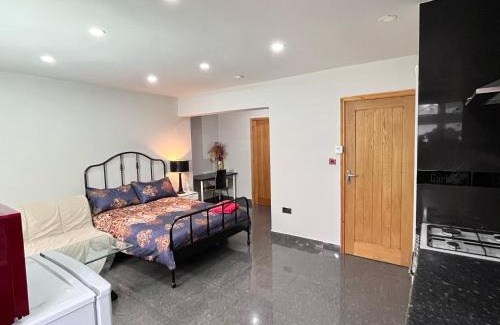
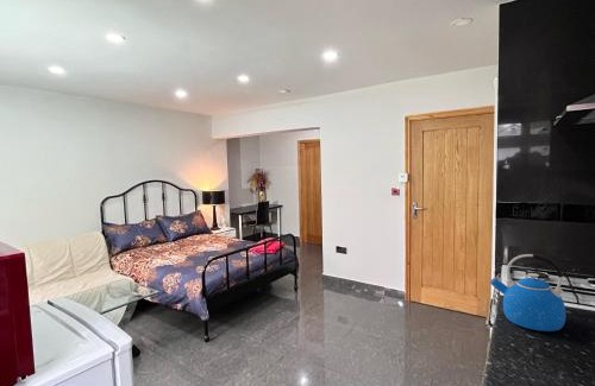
+ kettle (525, 285)
